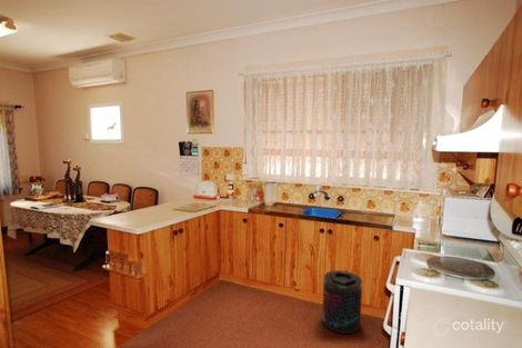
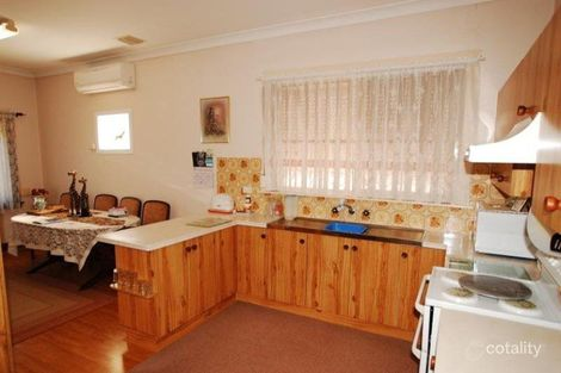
- supplement container (341, 299)
